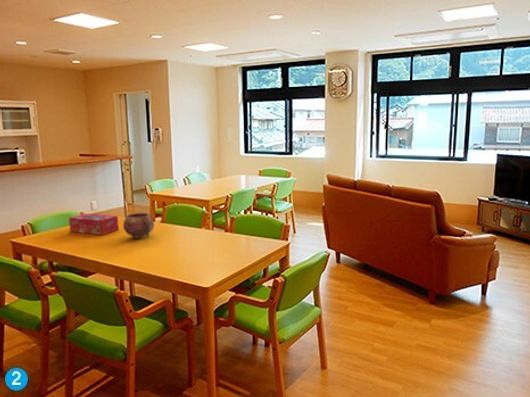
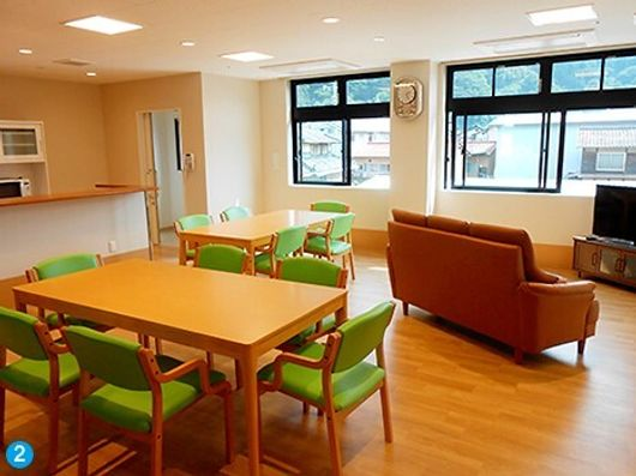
- tissue box (93, 223)
- bowl (138, 226)
